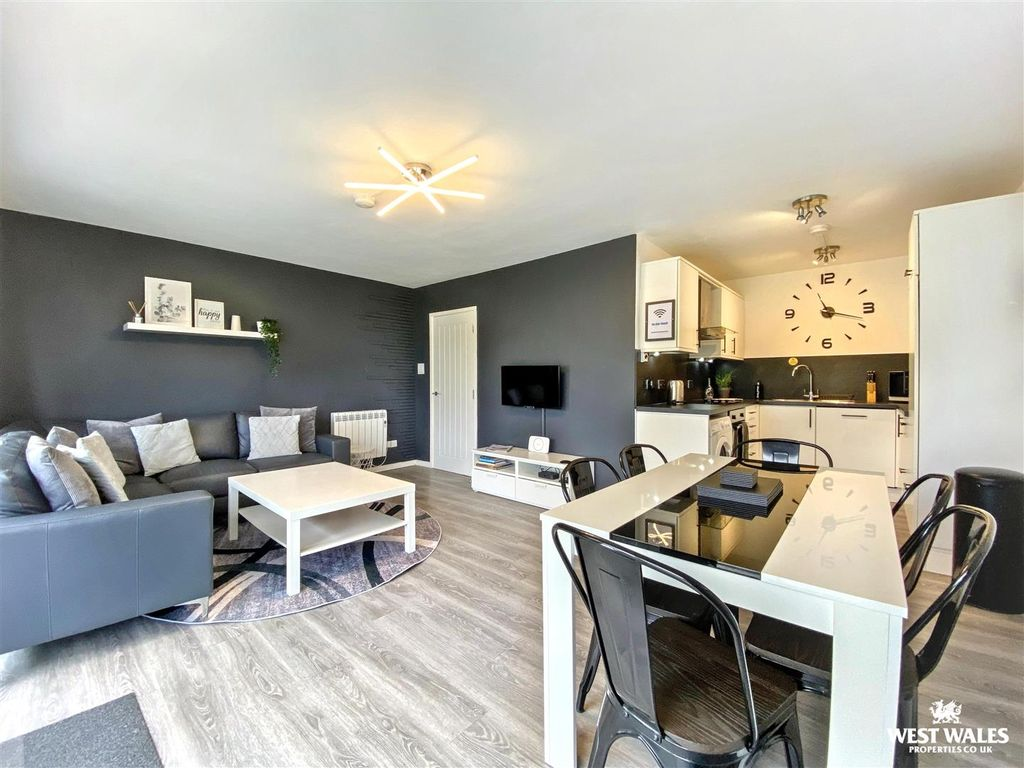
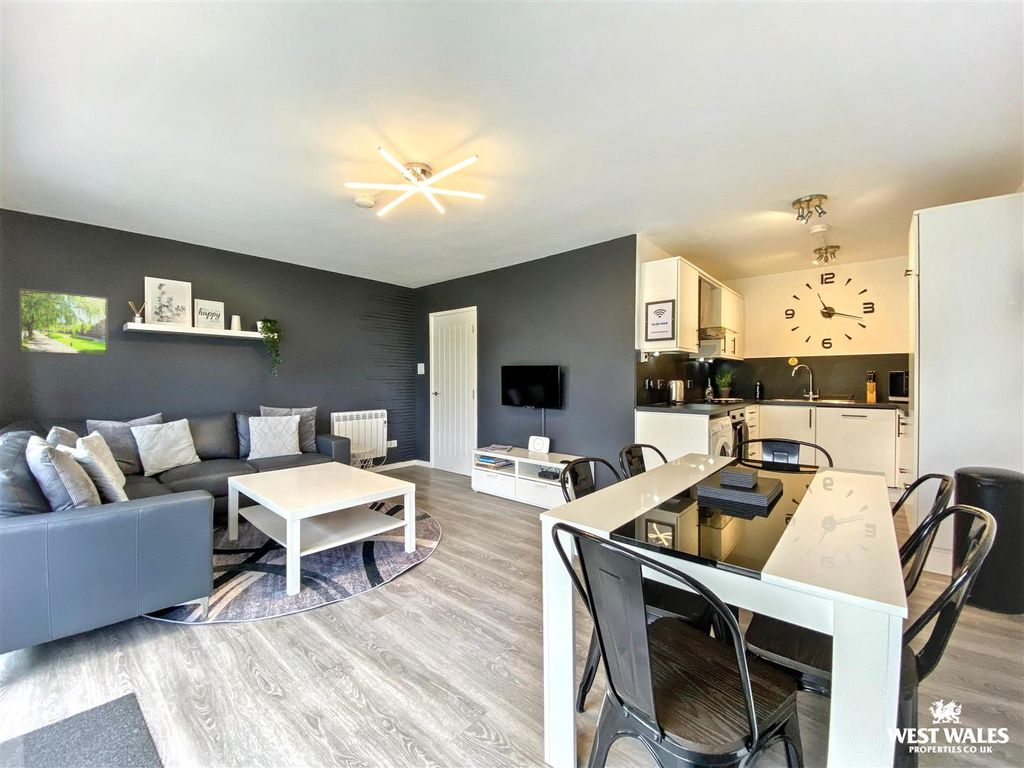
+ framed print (65, 323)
